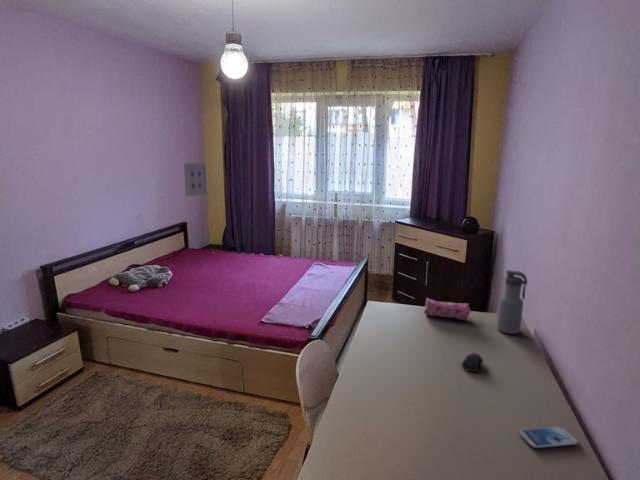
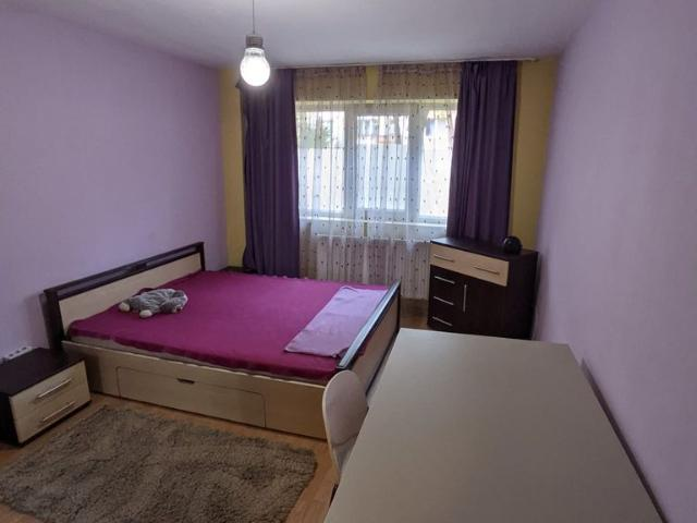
- smartphone (547, 437)
- pencil case (447, 309)
- computer mouse (472, 361)
- water bottle (511, 301)
- wall art (195, 179)
